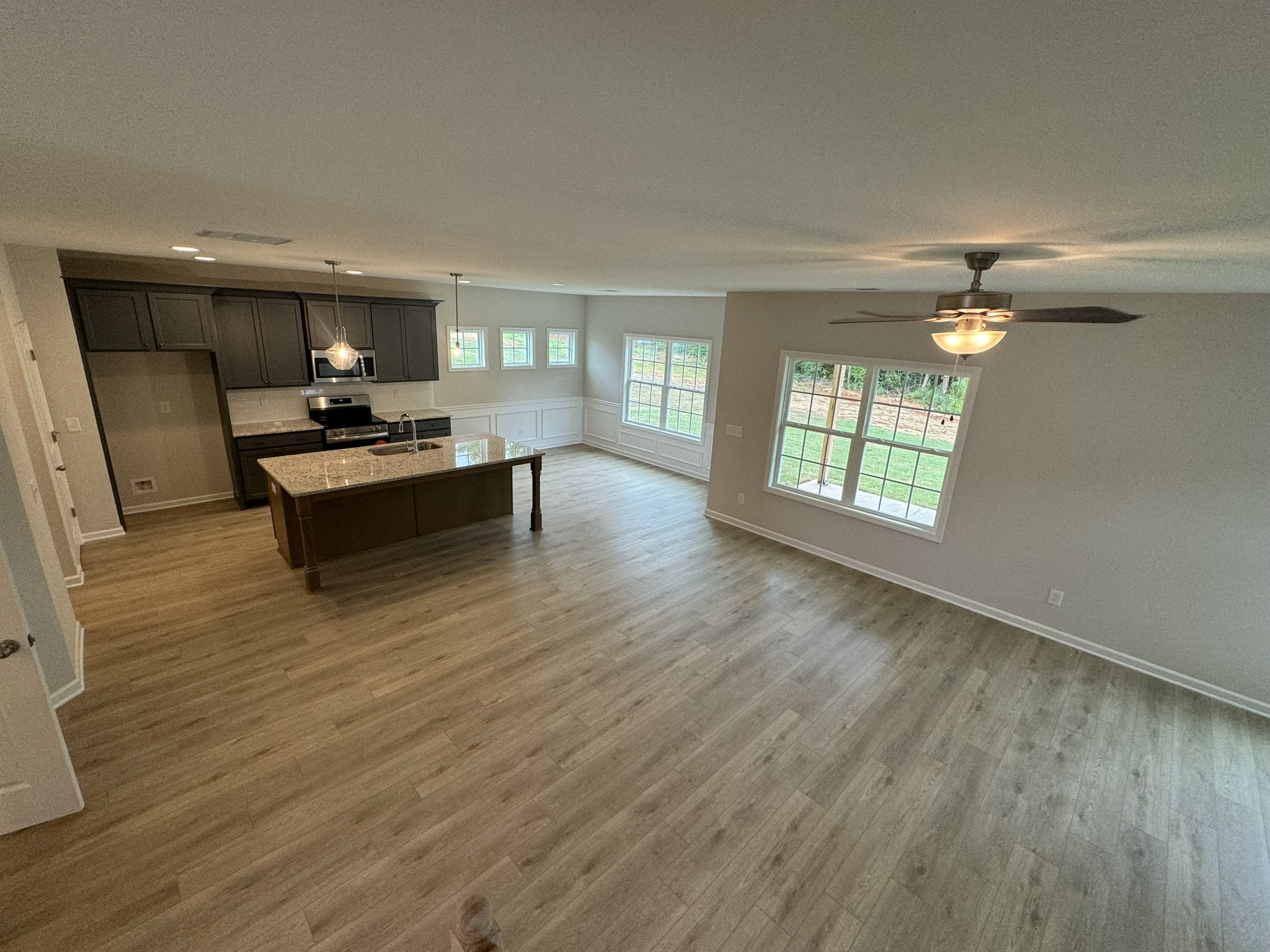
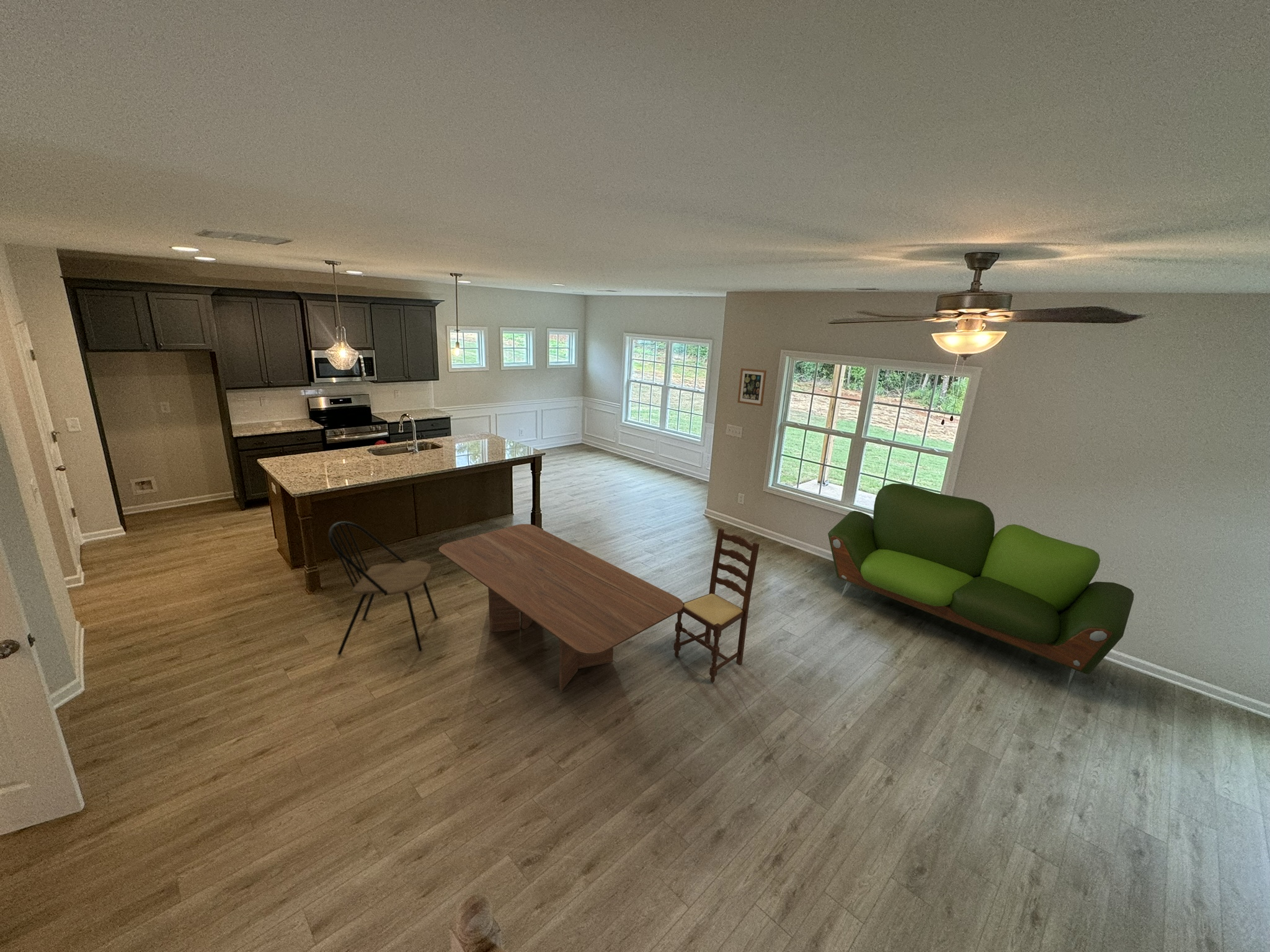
+ dining chair (385, 581)
+ dining table (550, 609)
+ wall art (752, 387)
+ dining chair (714, 602)
+ sofa (957, 568)
